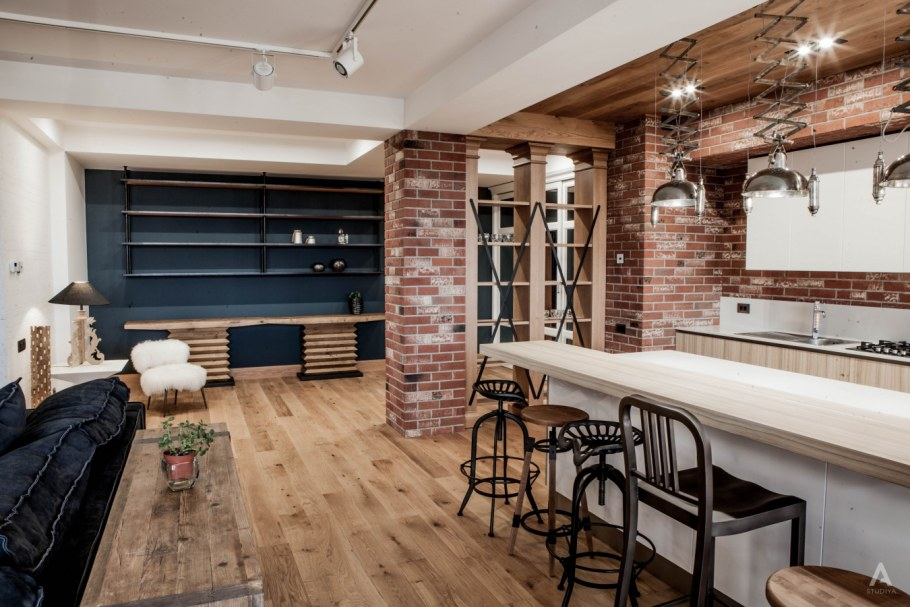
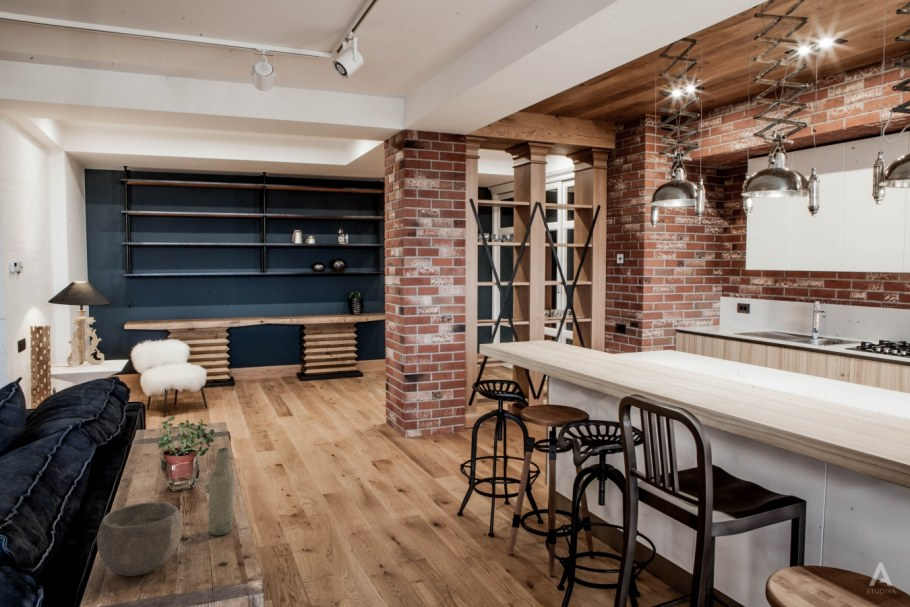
+ bowl (140, 541)
+ bottle (220, 490)
